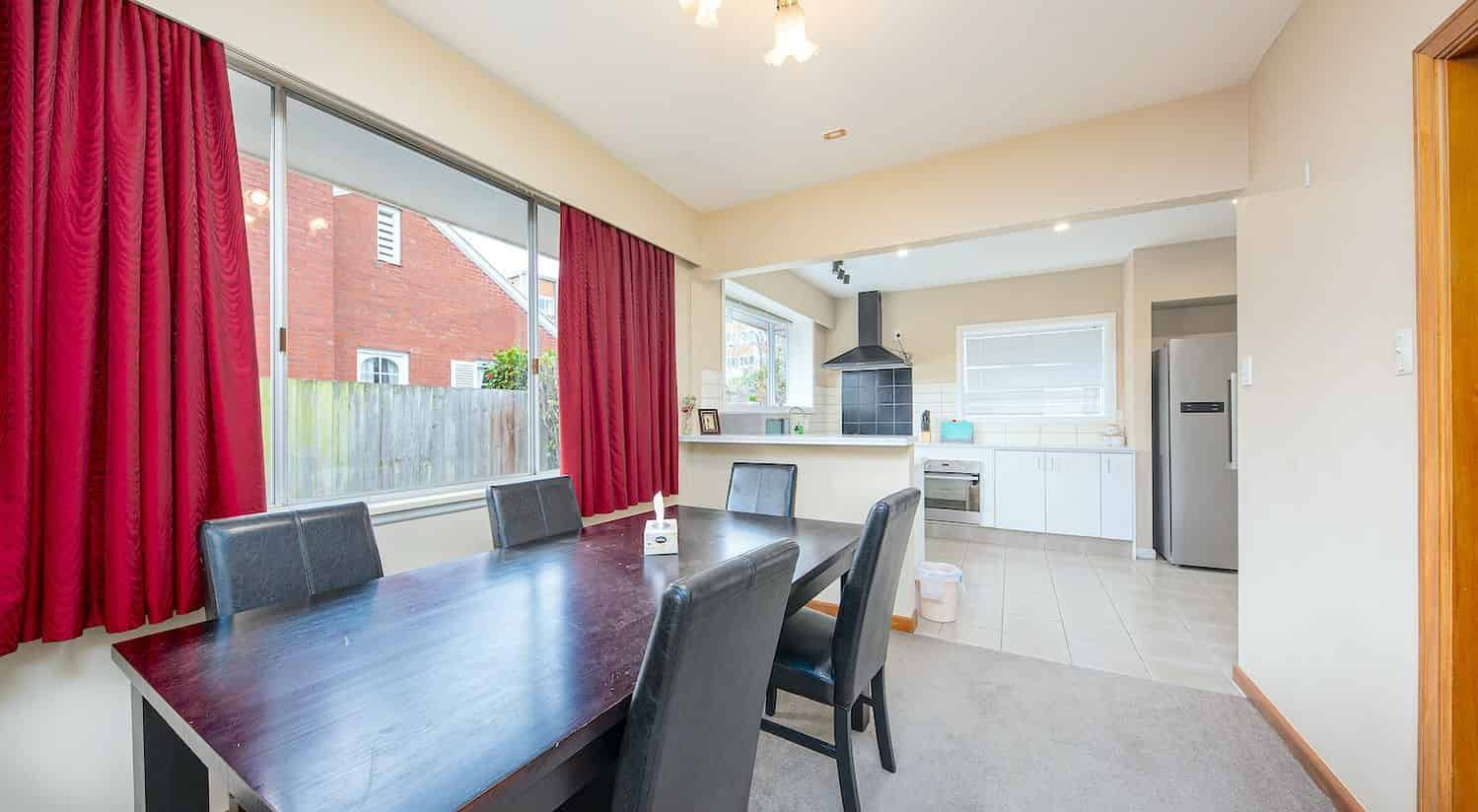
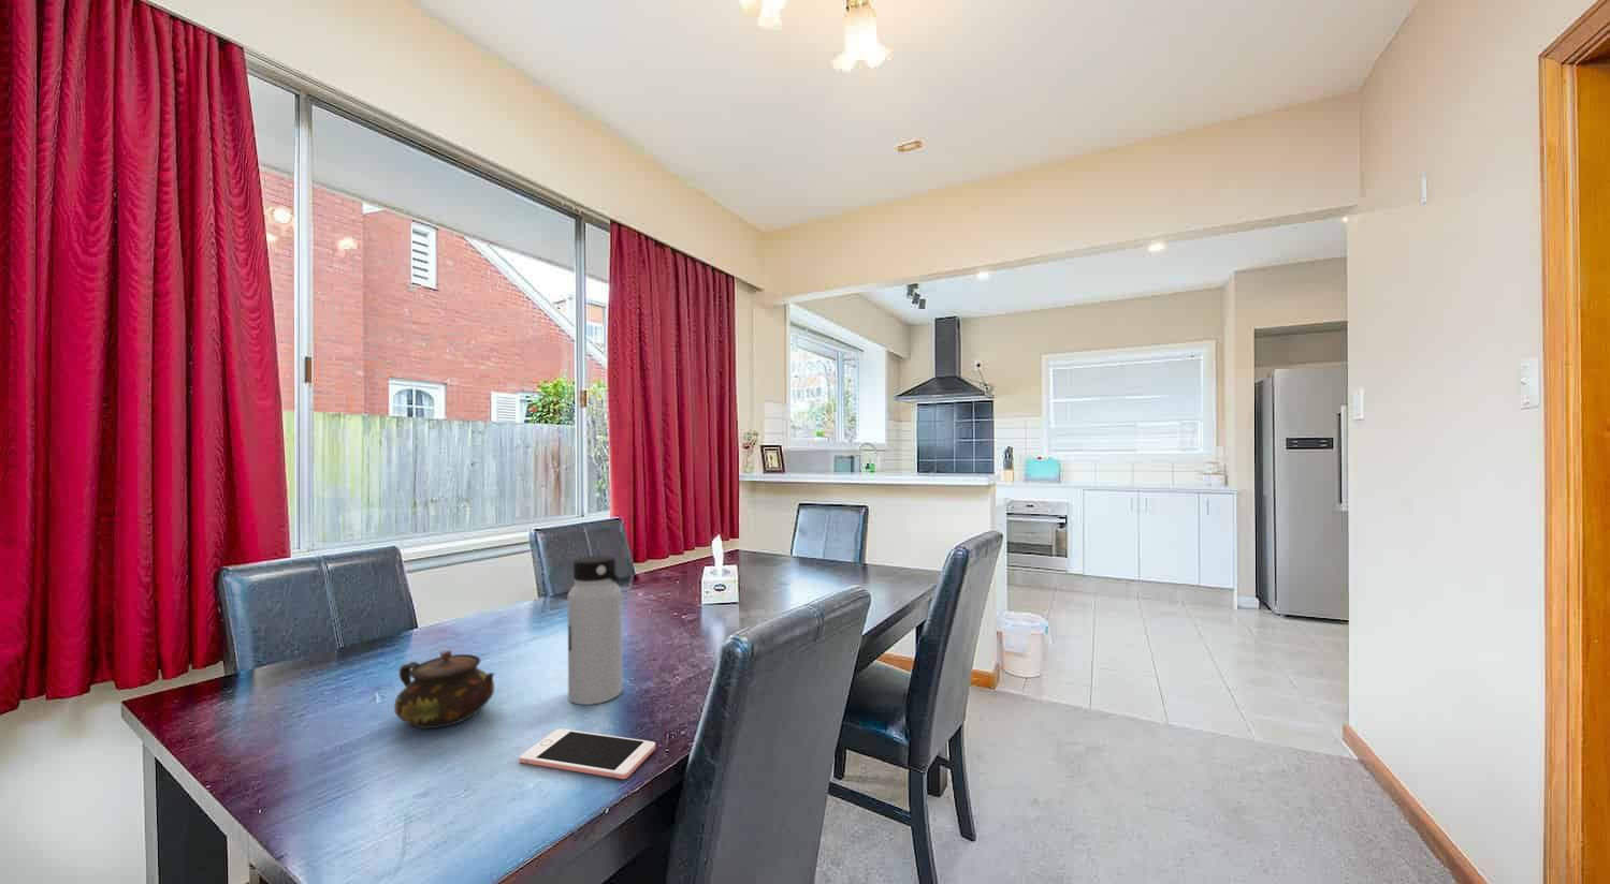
+ teapot (447, 684)
+ cell phone (588, 752)
+ water bottle (595, 626)
